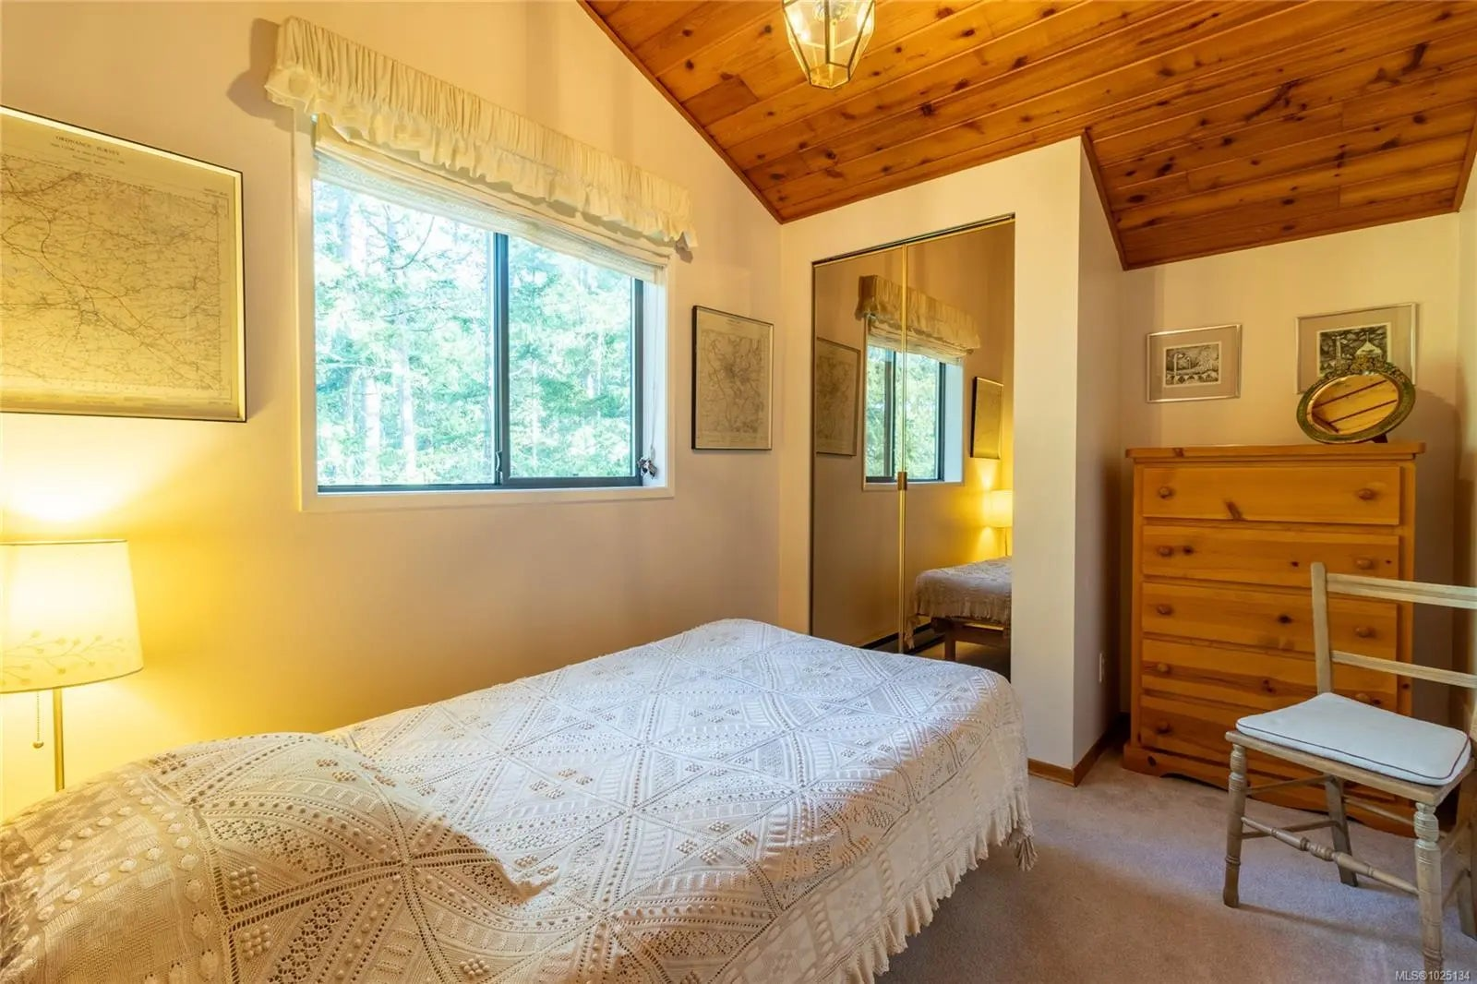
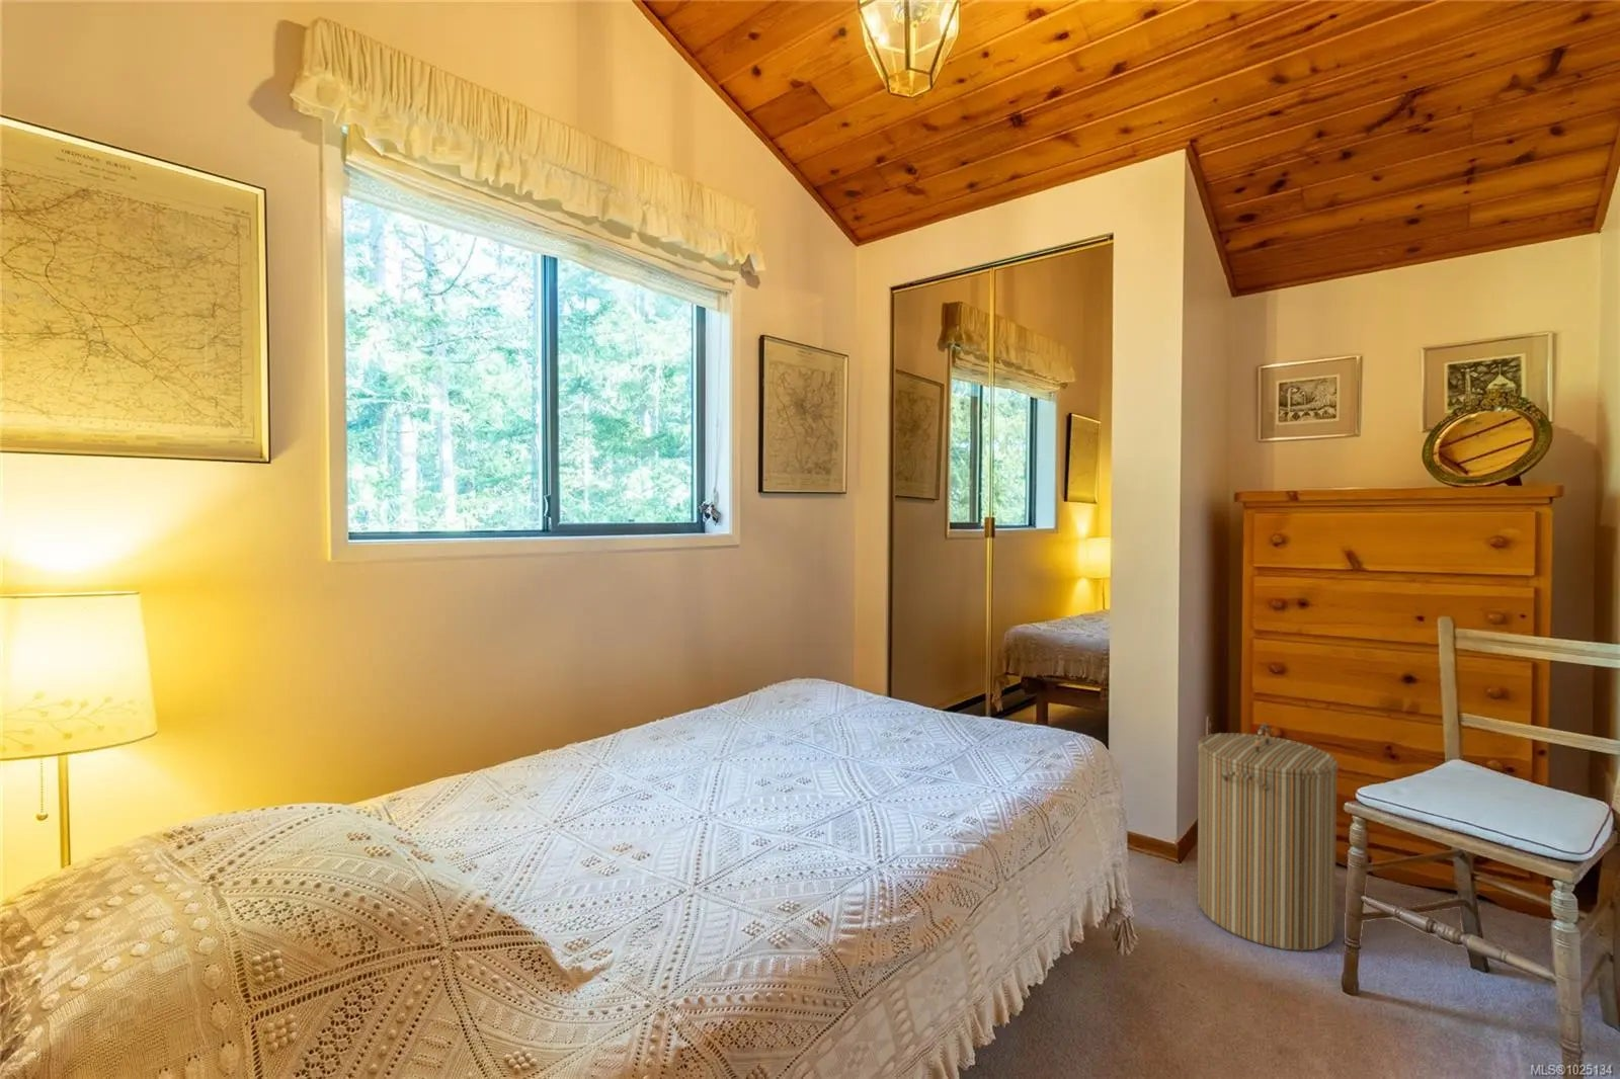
+ laundry hamper (1263, 820)
